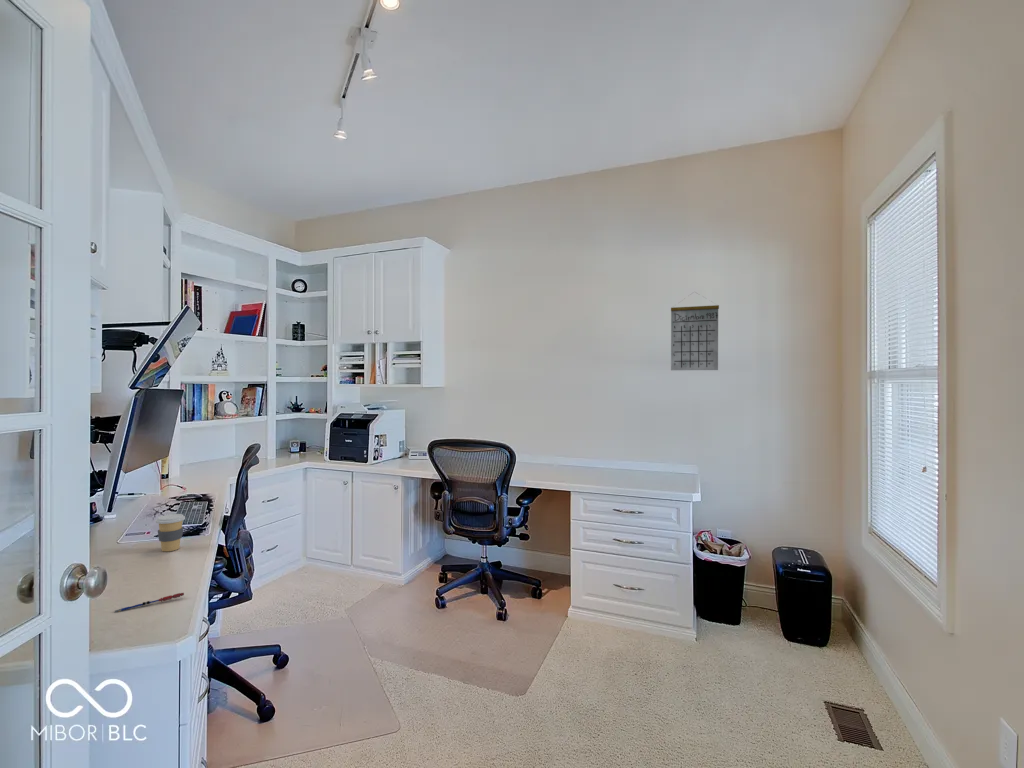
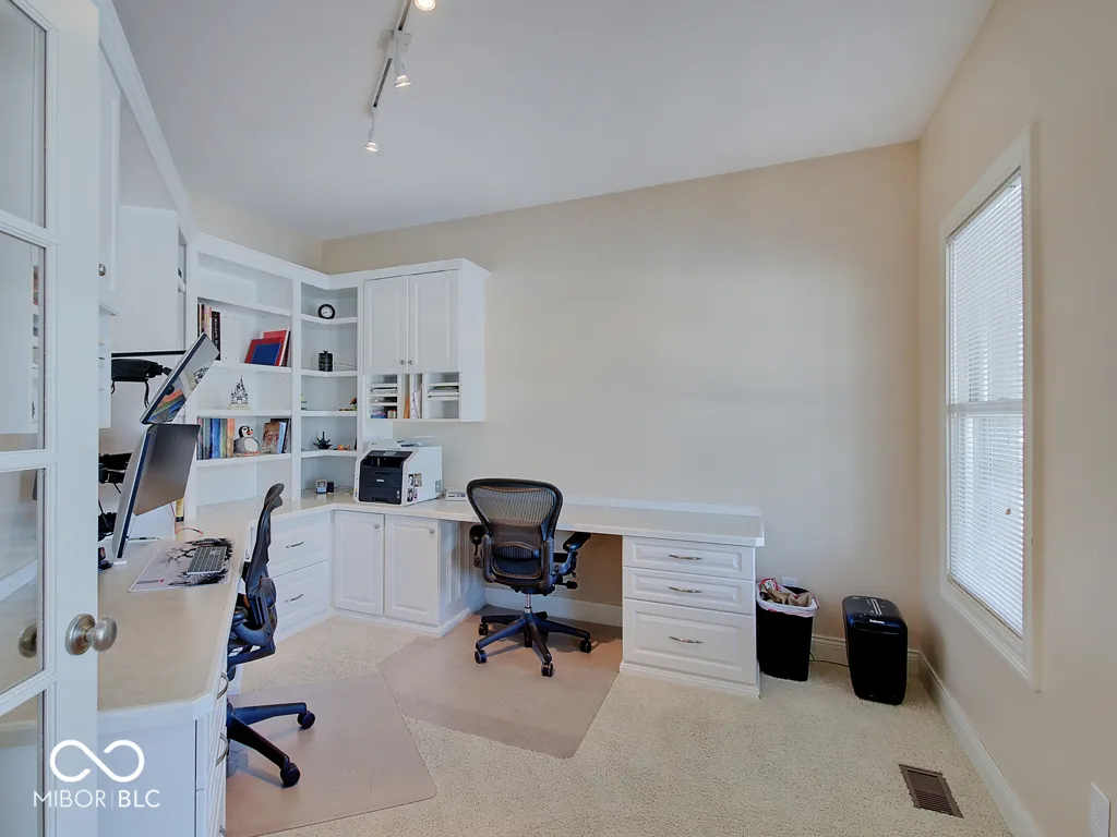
- calendar (694, 330)
- pen (150, 601)
- coffee cup (170, 532)
